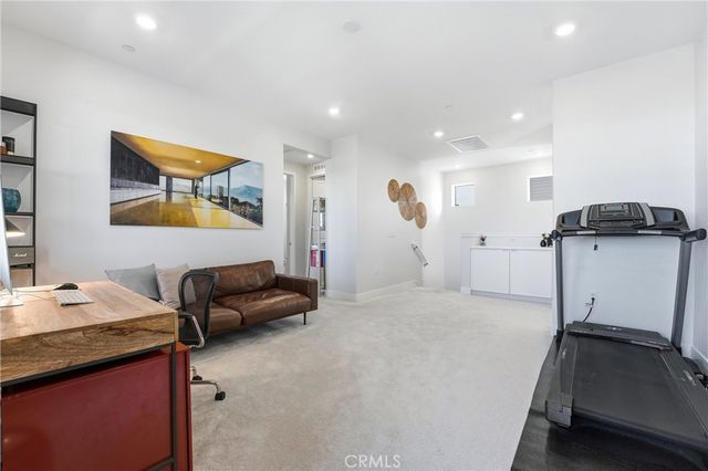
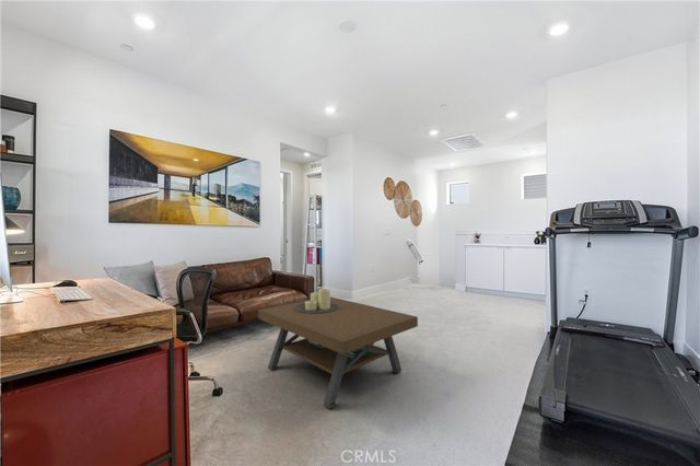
+ coffee table (334, 330)
